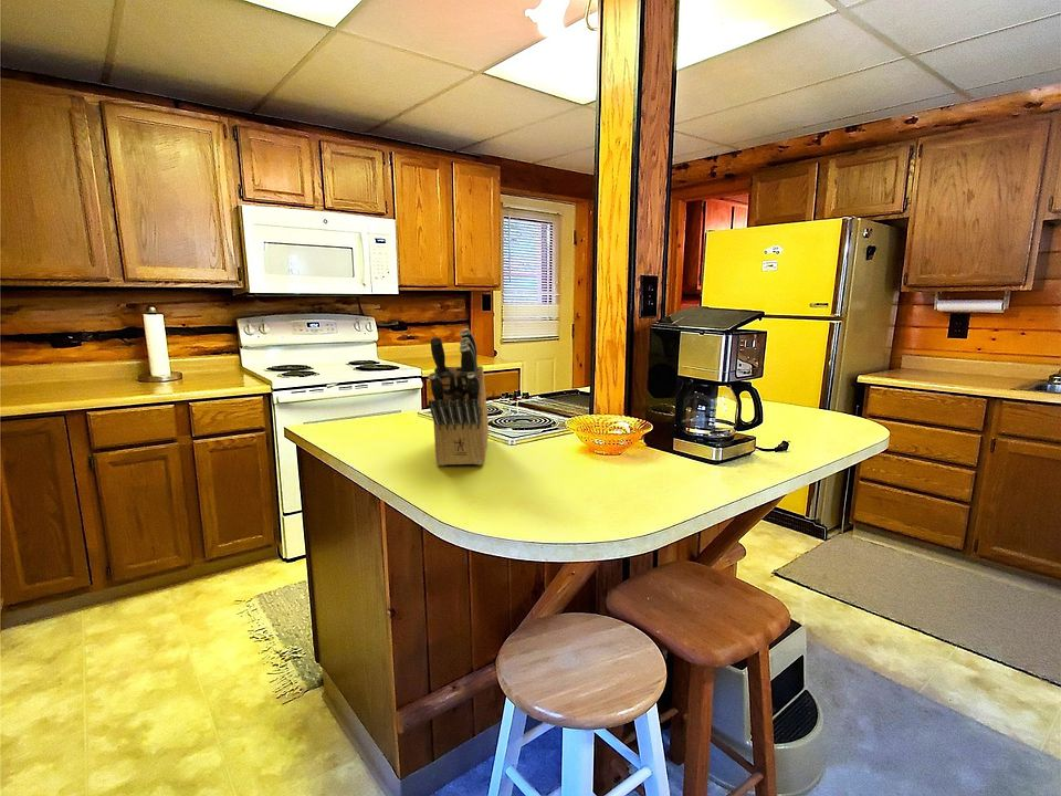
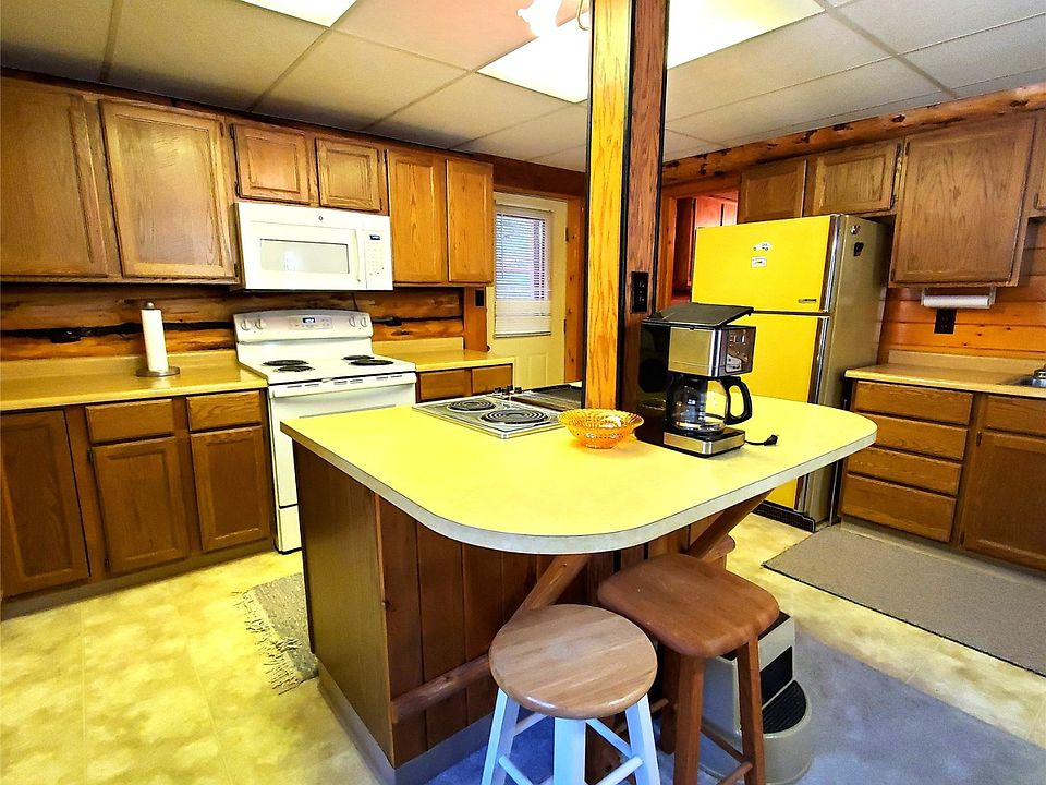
- knife block (461, 392)
